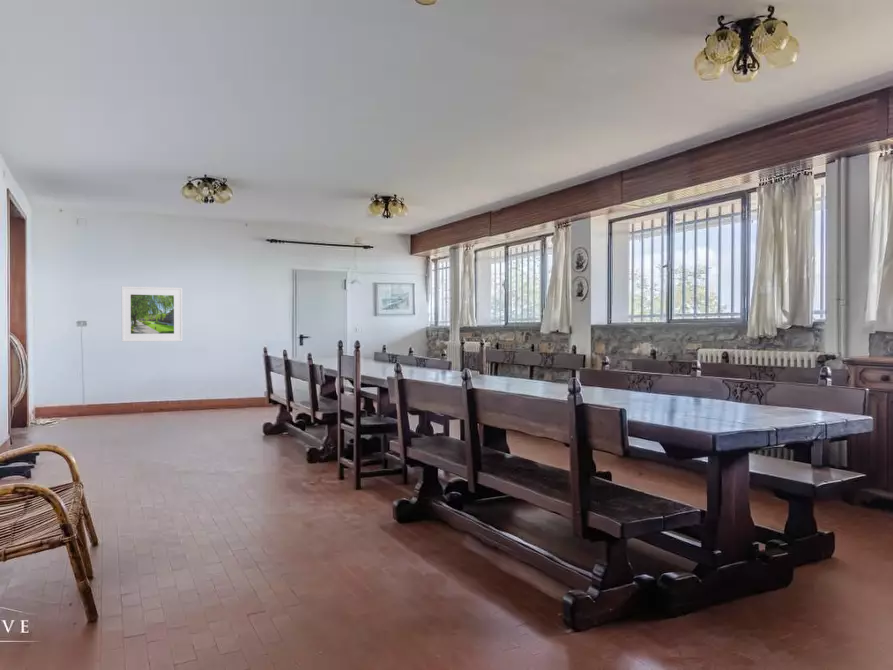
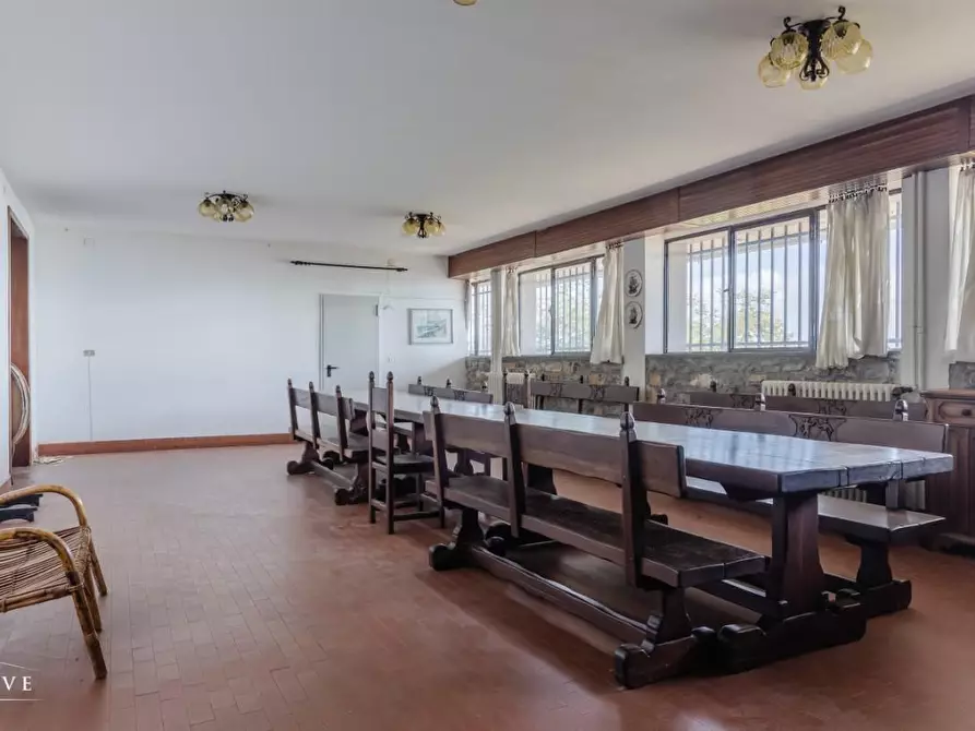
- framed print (152, 314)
